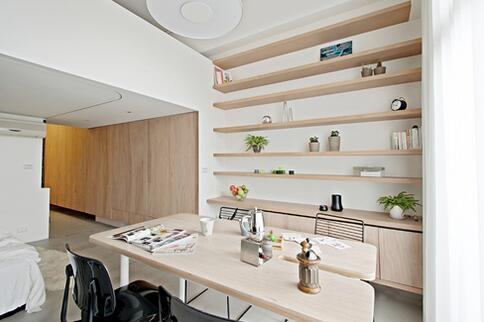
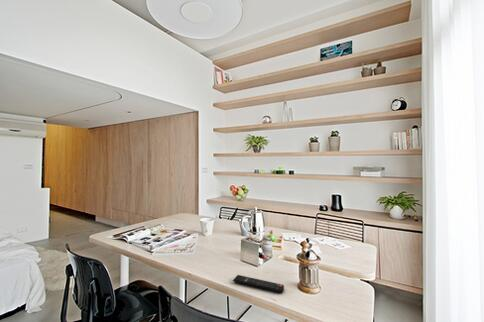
+ remote control (258, 283)
